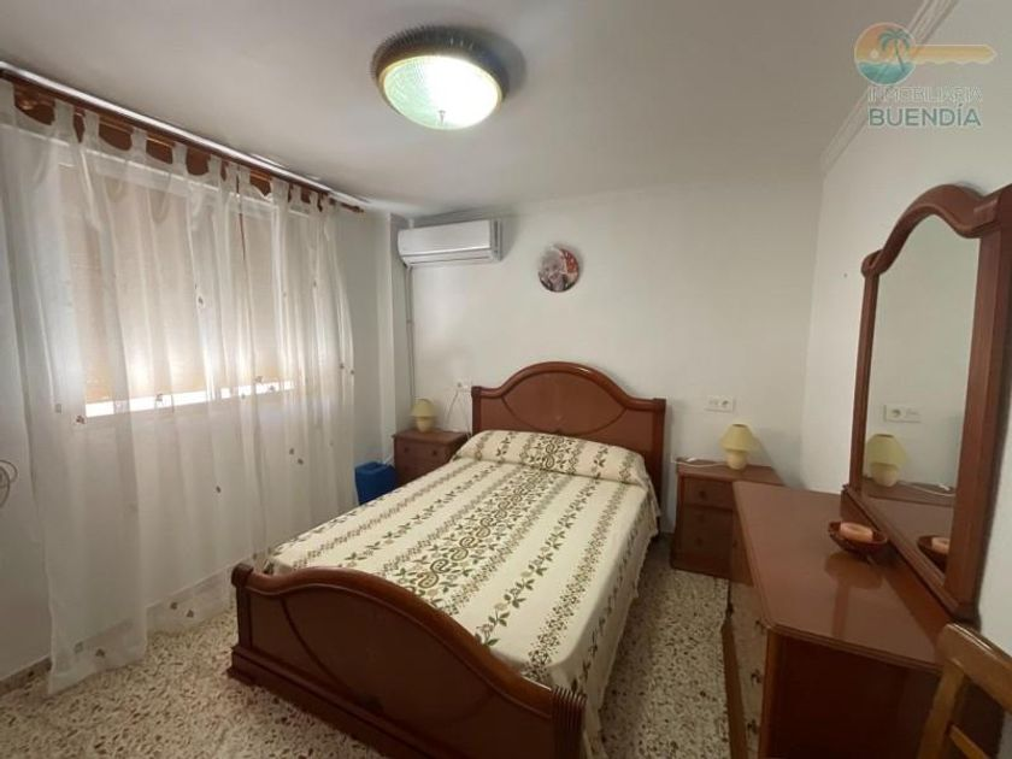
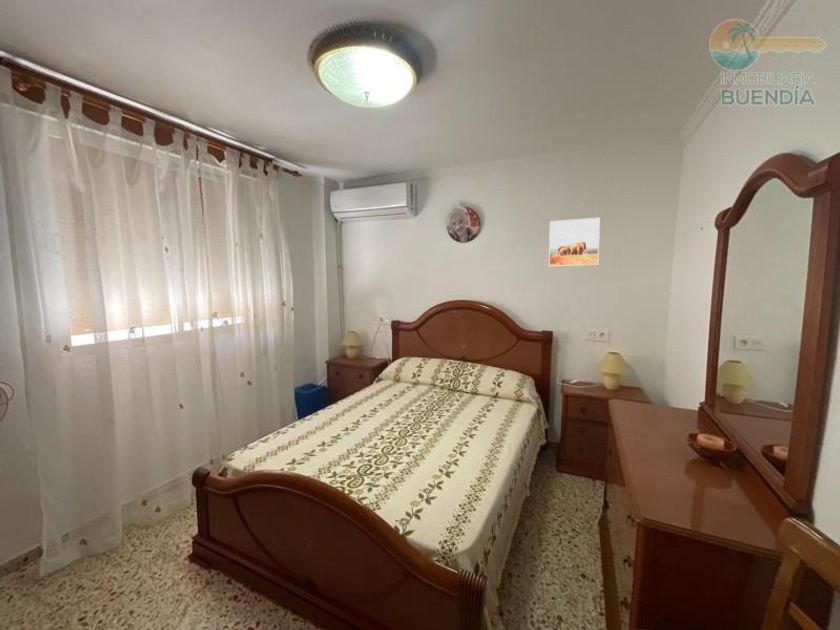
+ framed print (573, 242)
